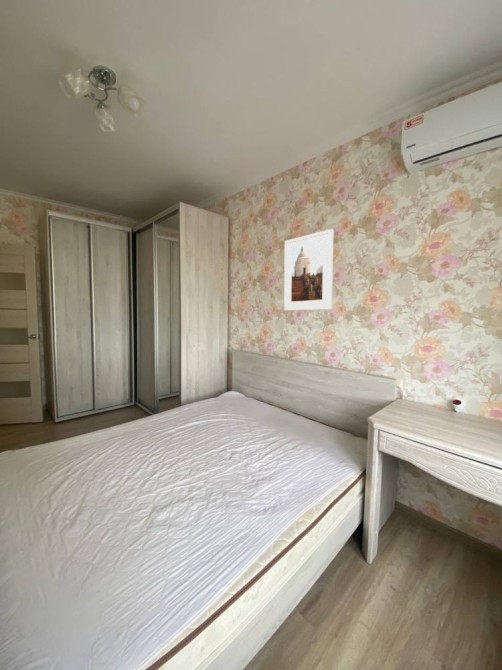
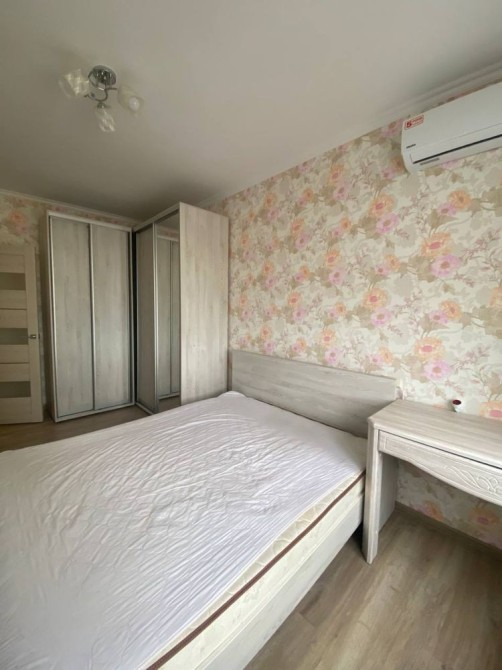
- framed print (306, 273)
